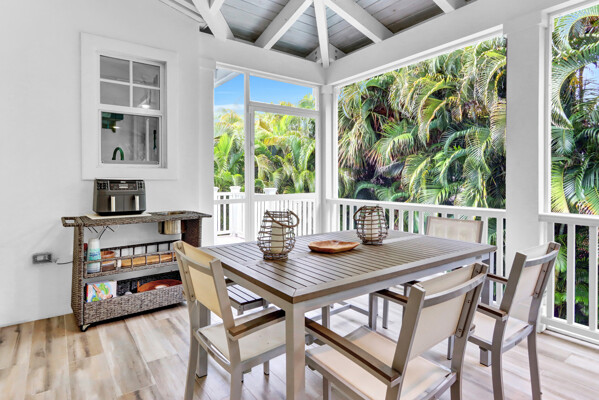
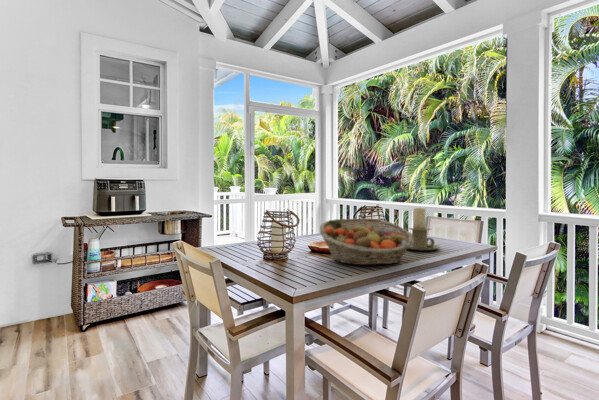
+ candle holder (419, 227)
+ fruit basket (365, 239)
